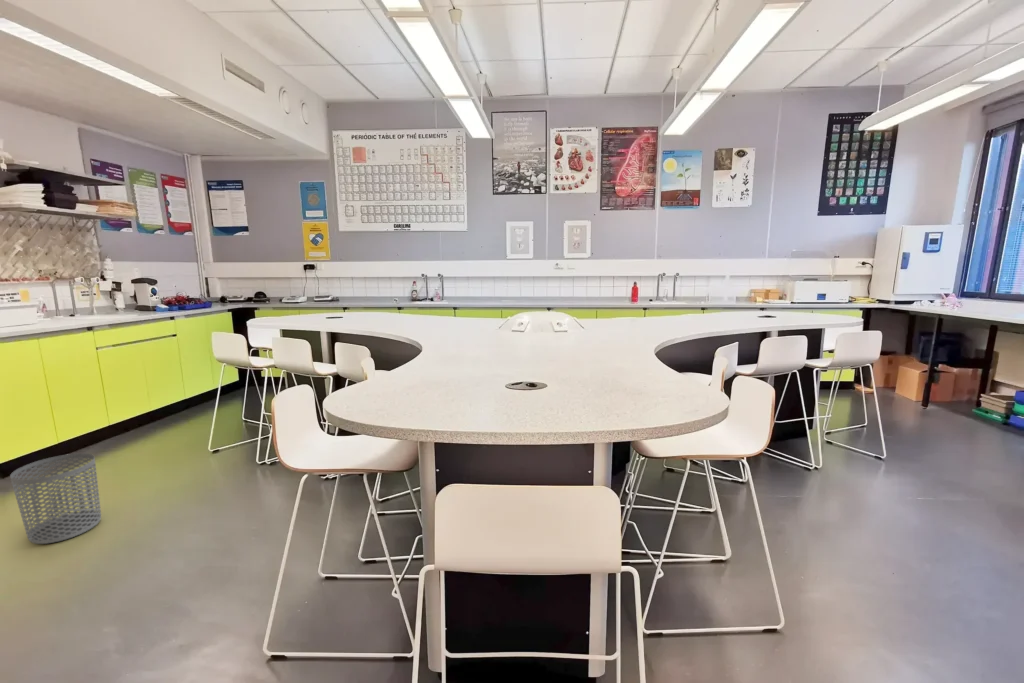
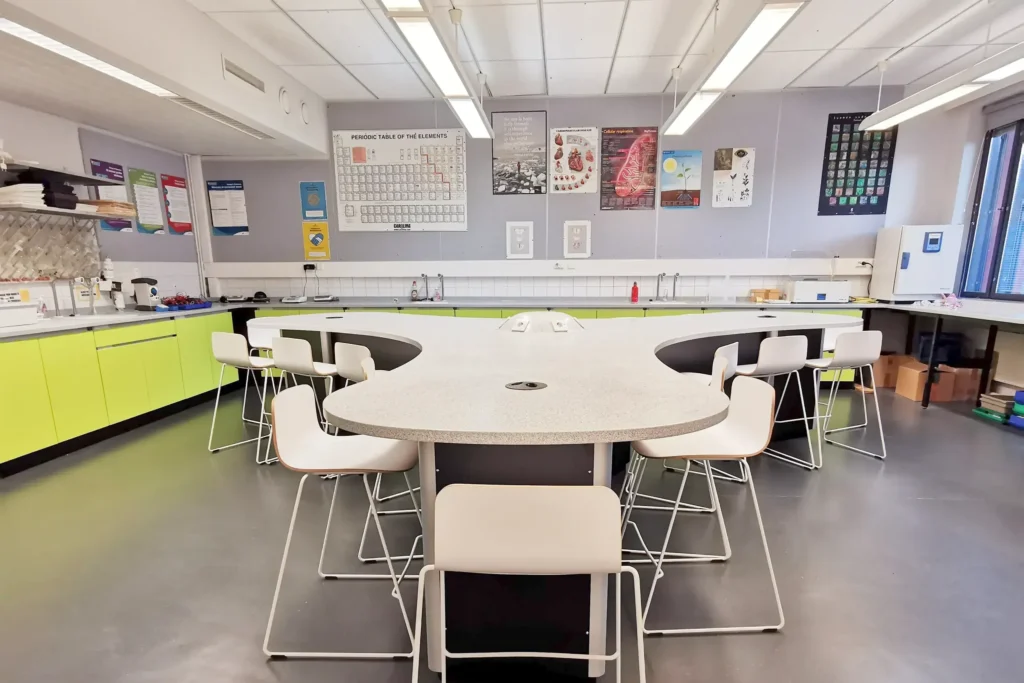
- waste bin (60, 497)
